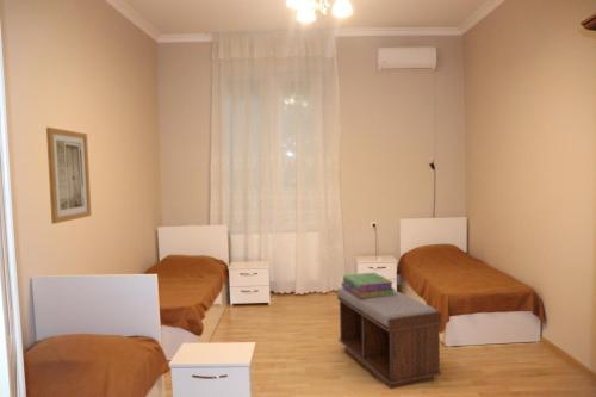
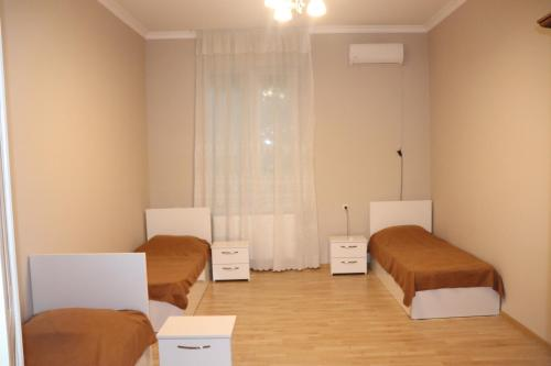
- bench (384, 329)
- stack of books (367, 284)
- wall art (70, 175)
